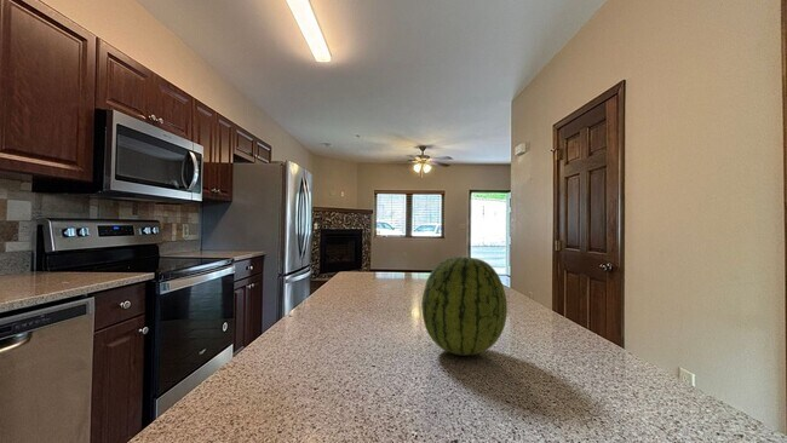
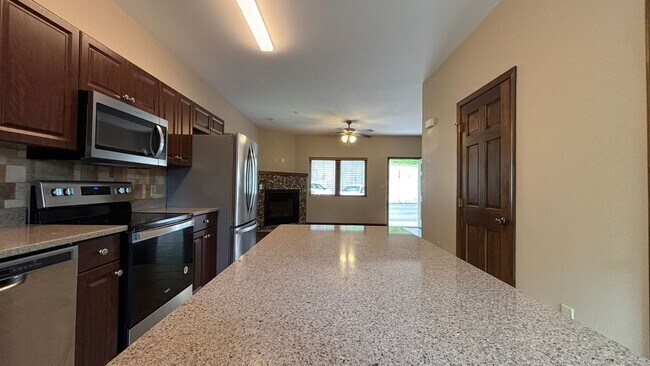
- fruit (463, 304)
